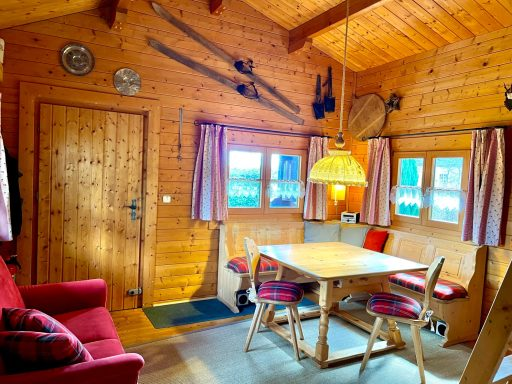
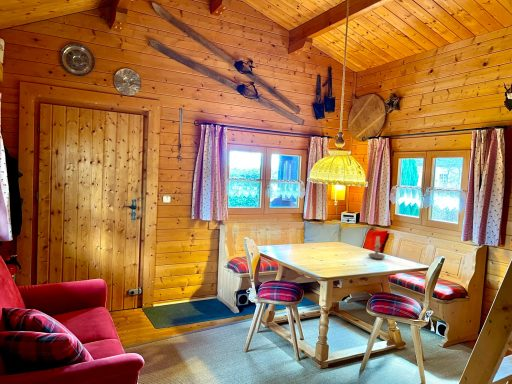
+ candle (377, 246)
